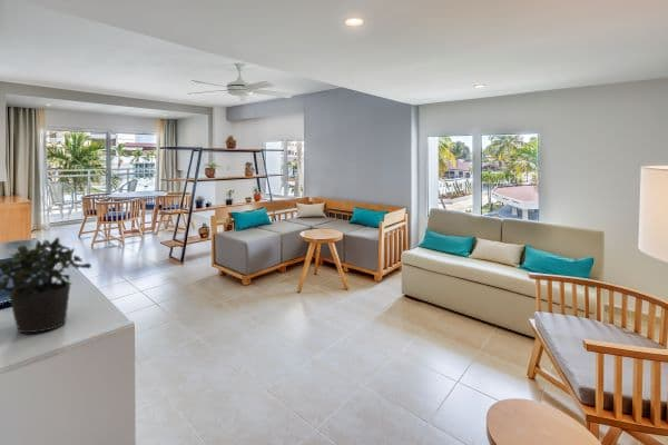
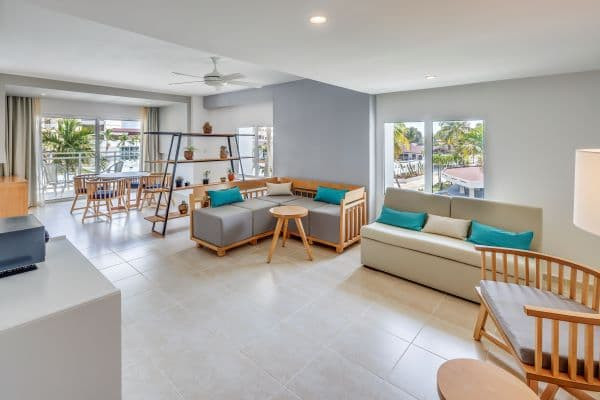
- potted plant (46, 281)
